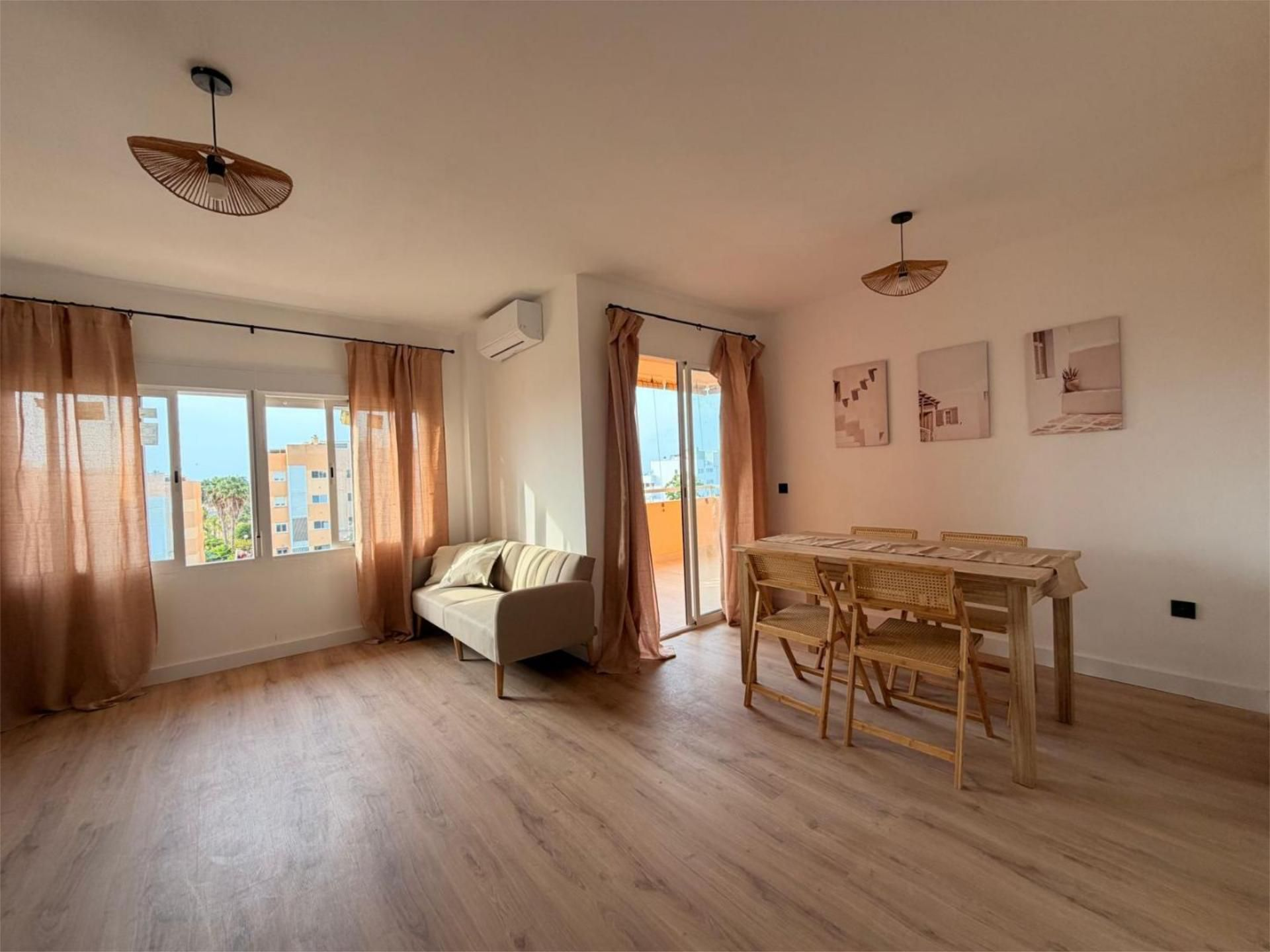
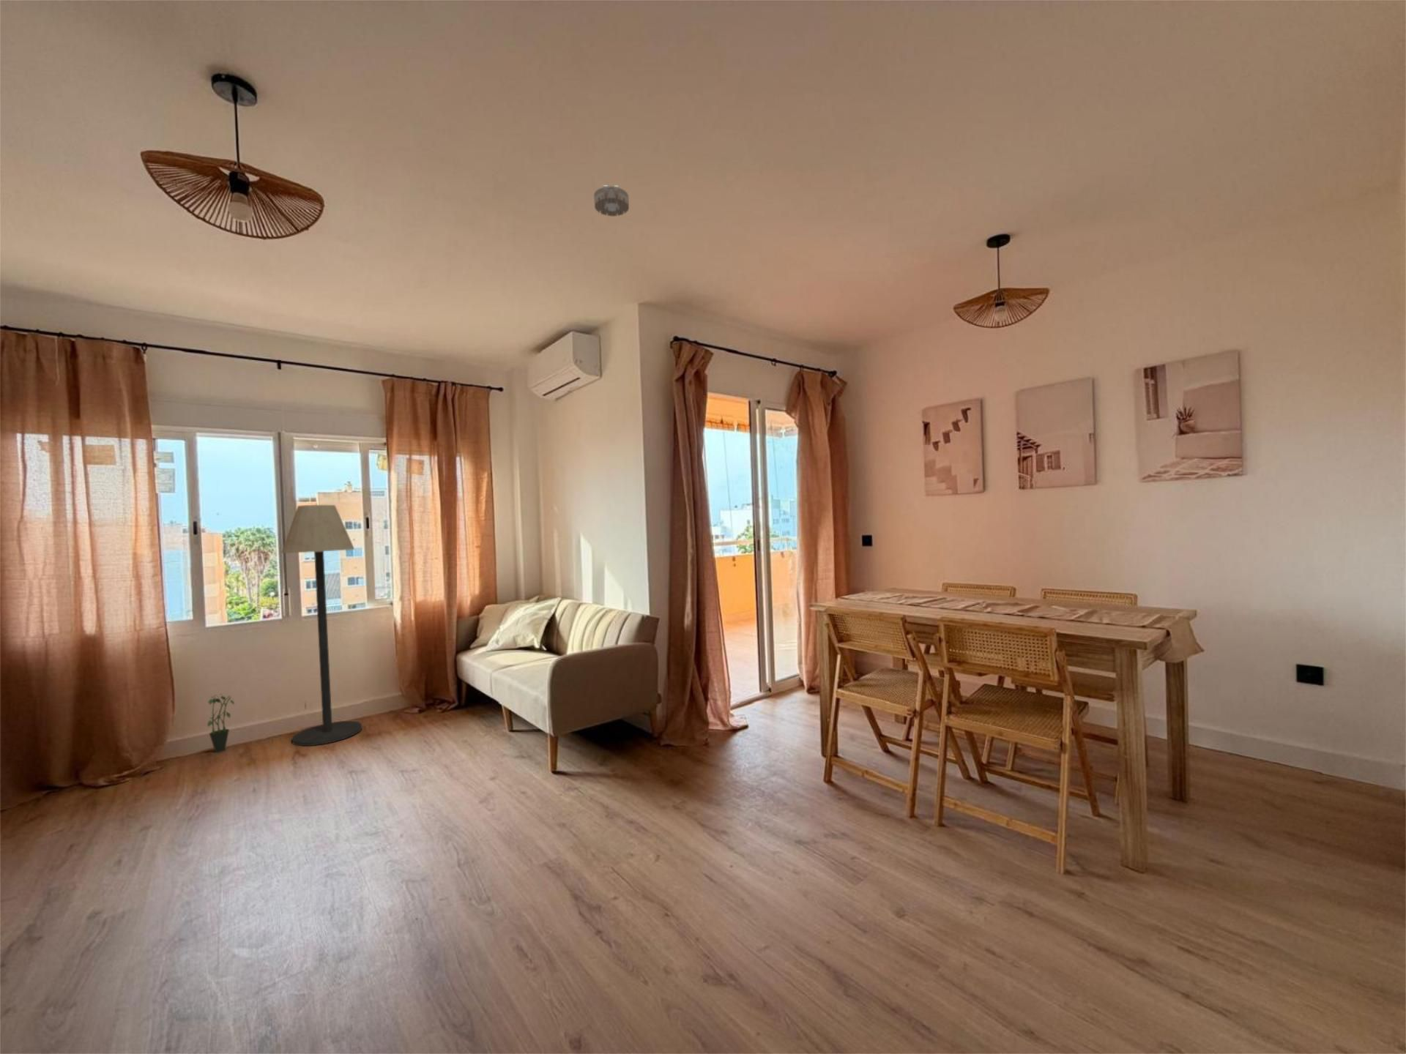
+ smoke detector (611, 199)
+ potted plant (221, 723)
+ floor lamp (322, 620)
